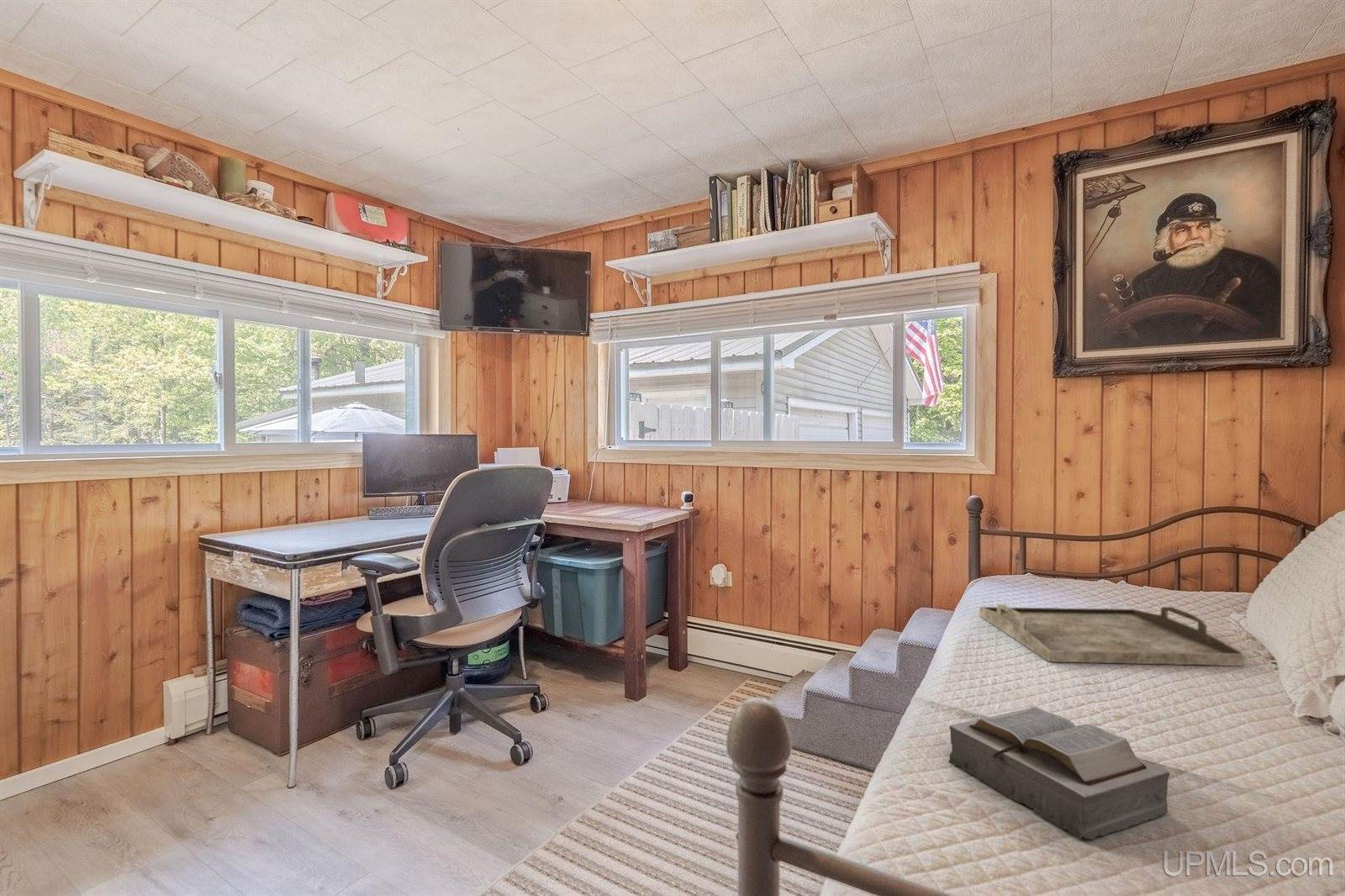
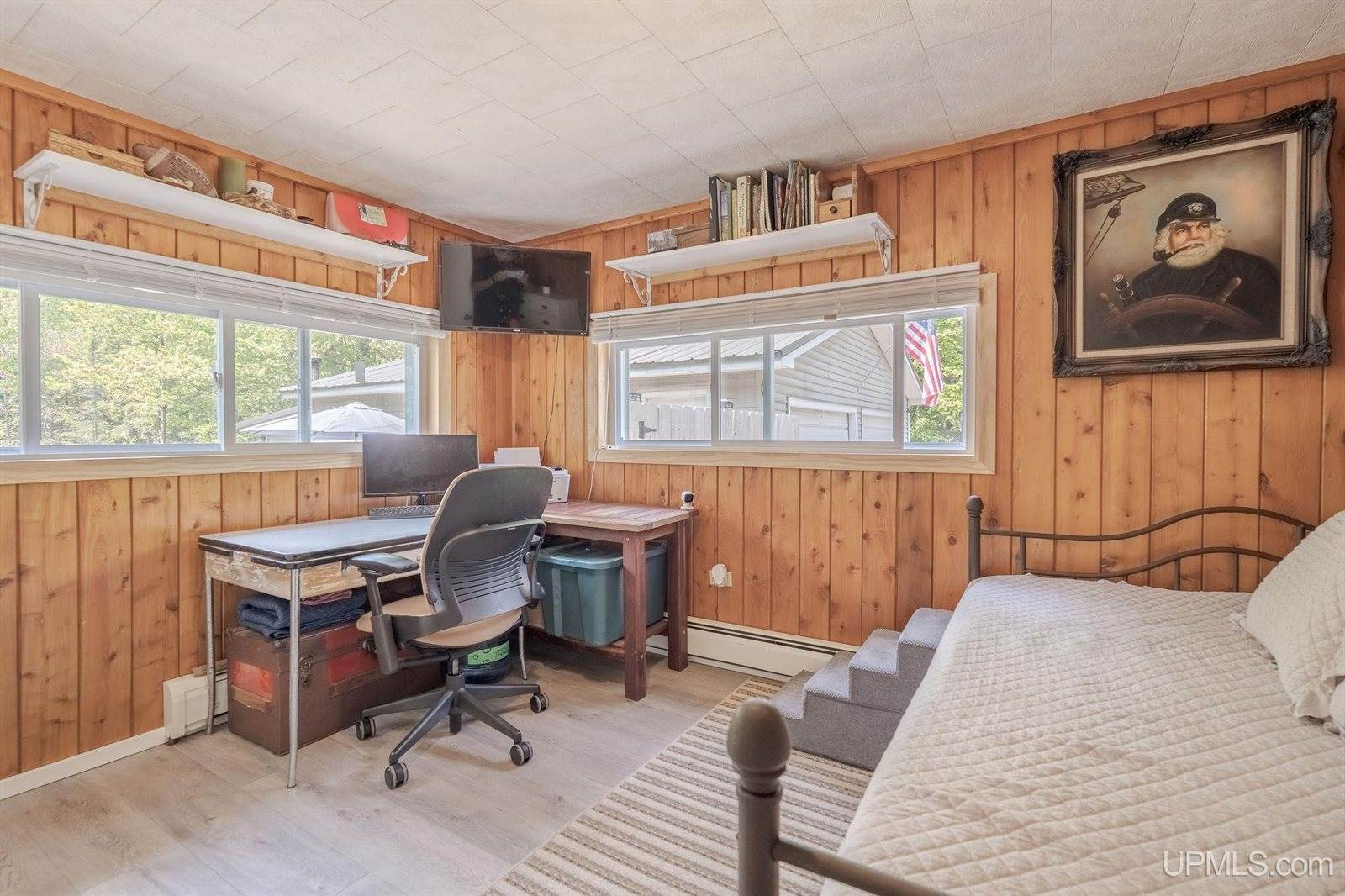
- bible (1050, 755)
- serving tray (1095, 624)
